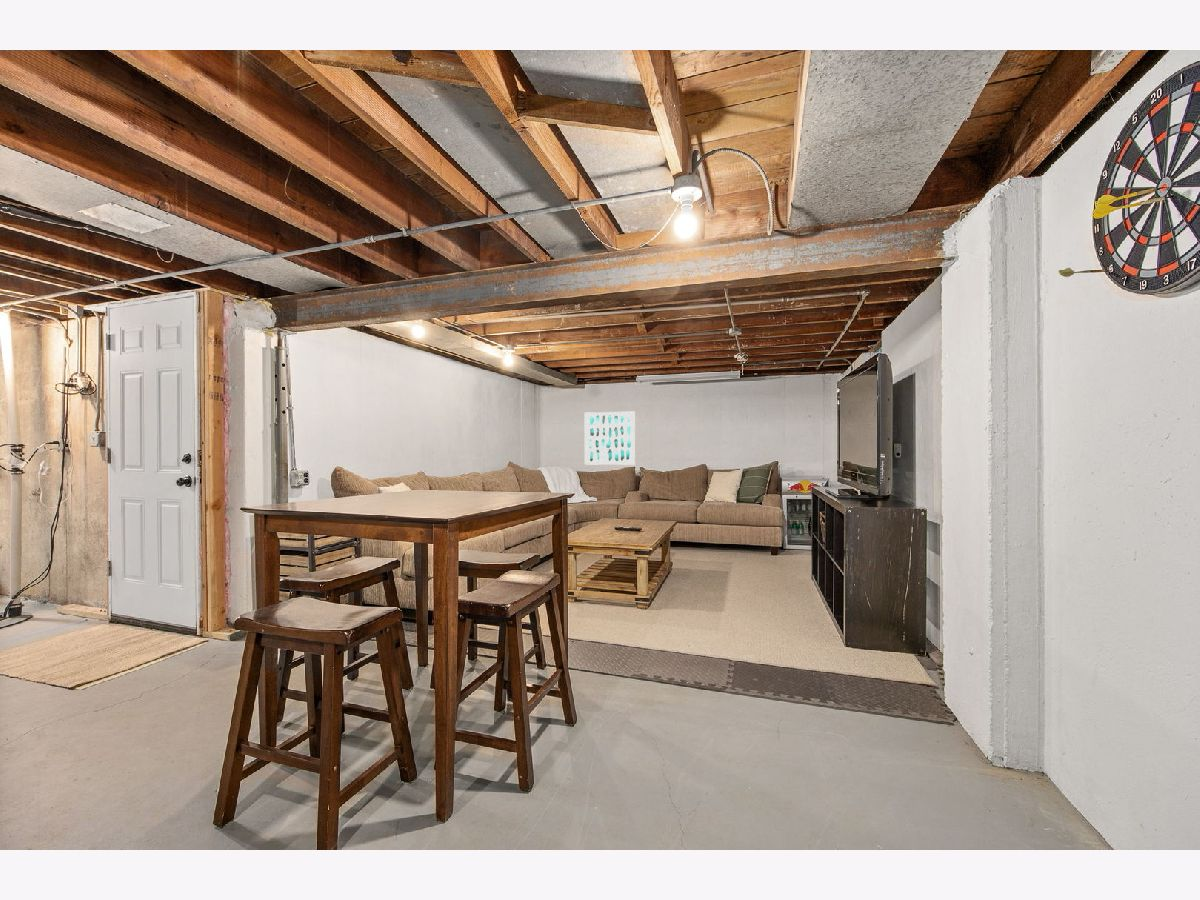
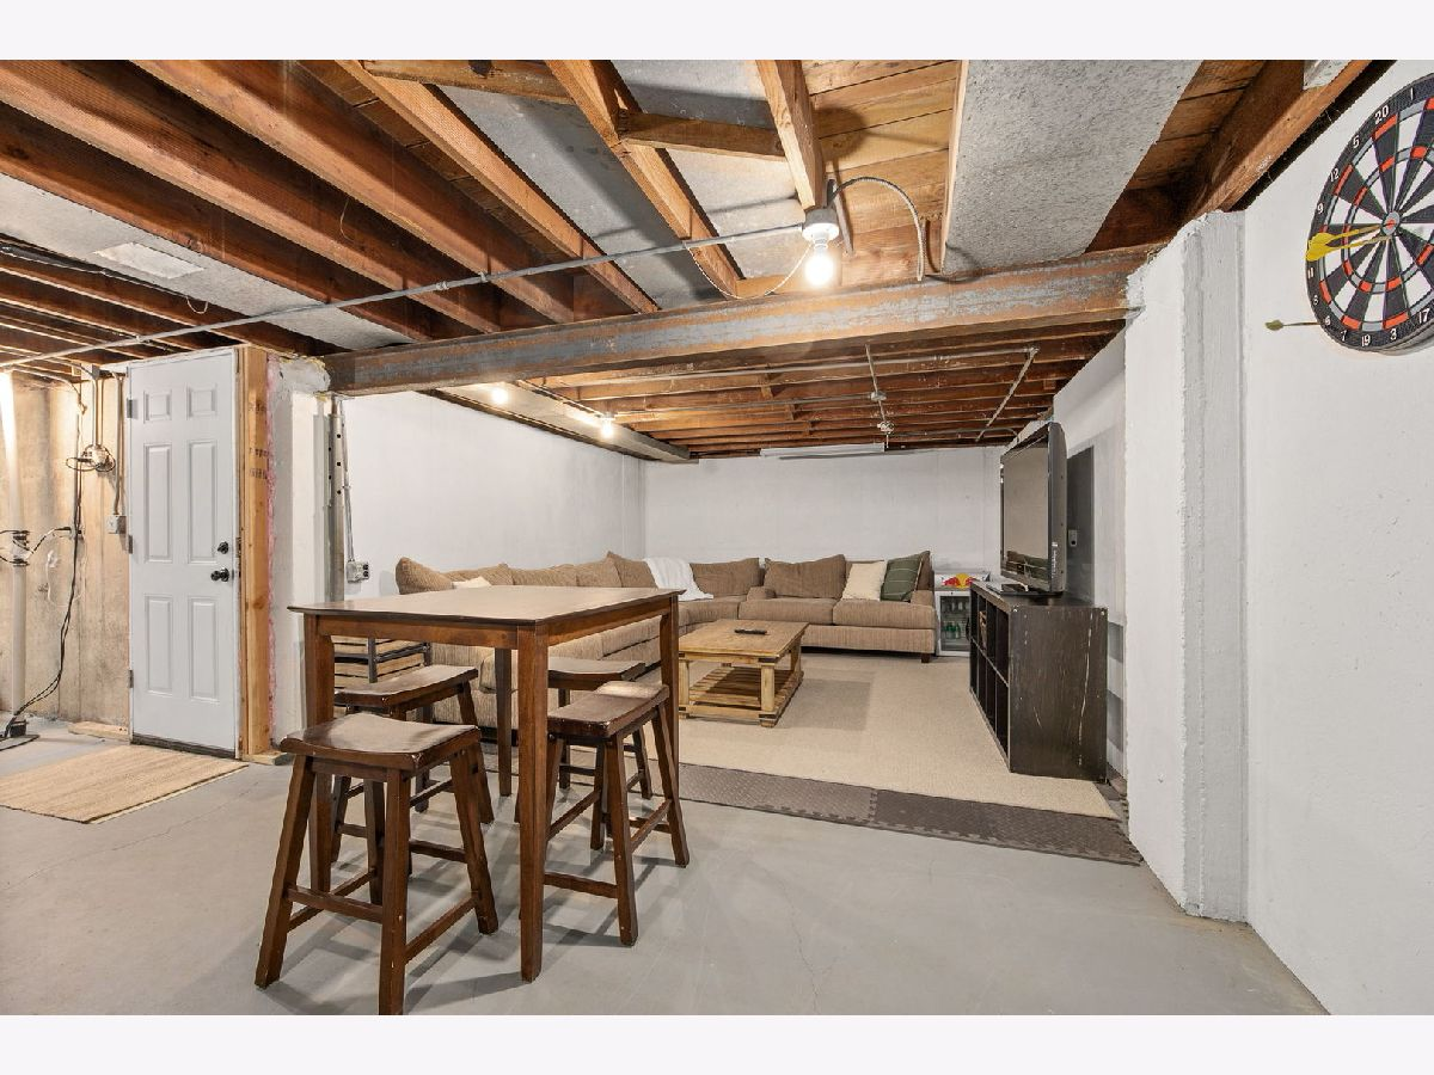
- wall art (609, 438)
